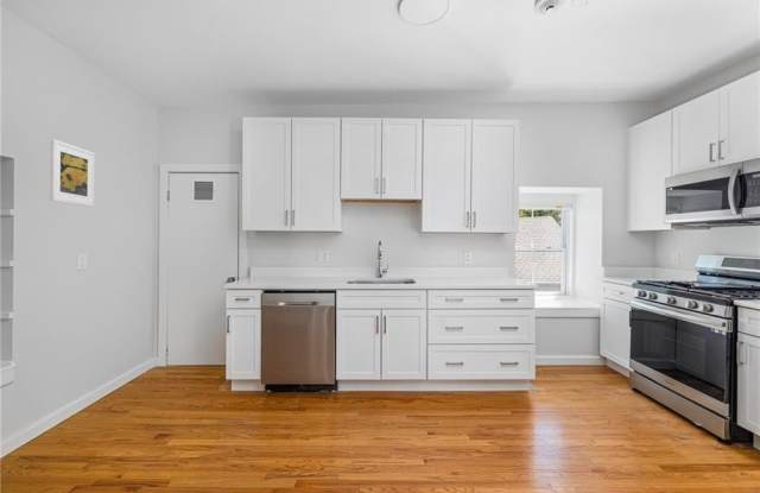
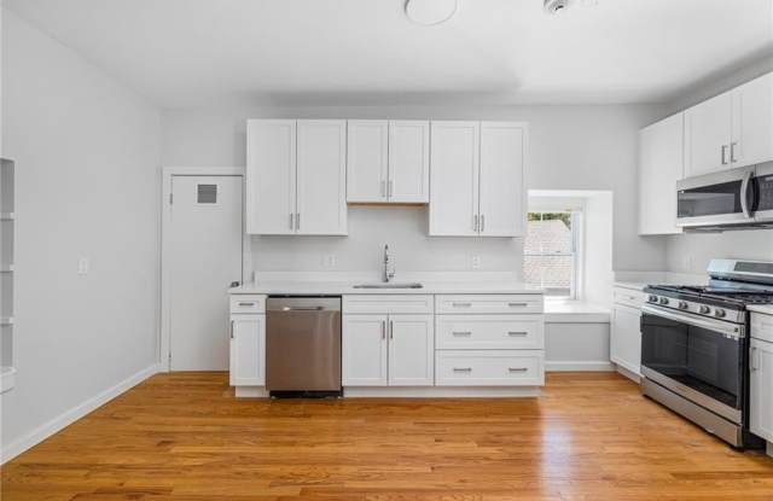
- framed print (74, 175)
